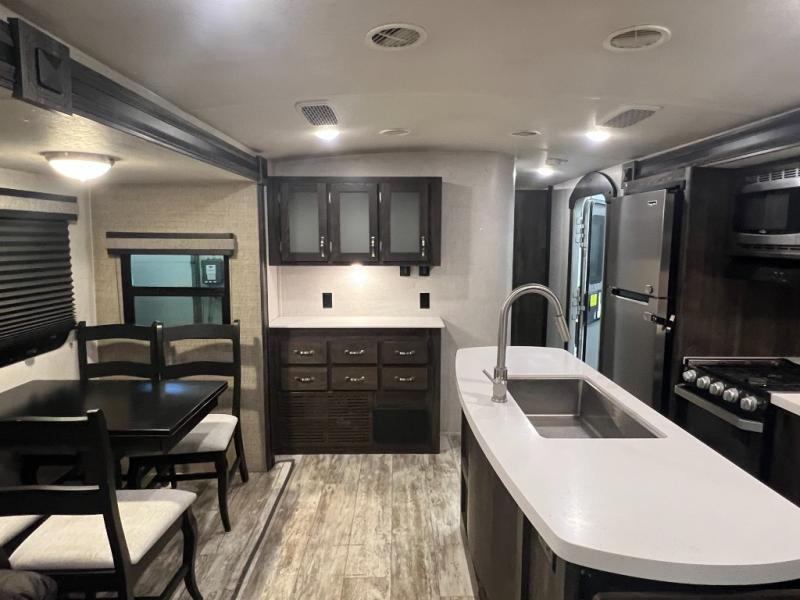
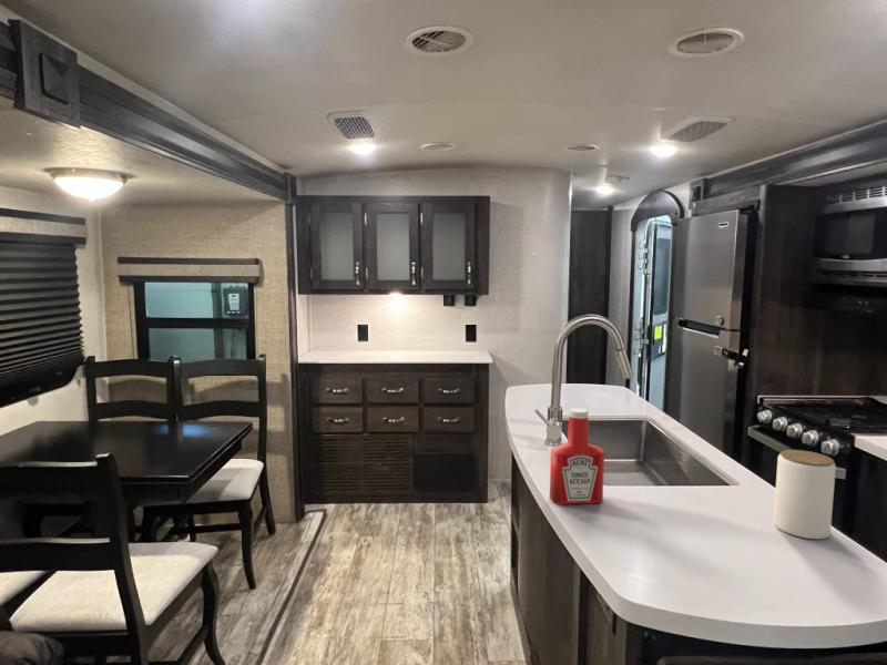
+ jar (803, 492)
+ soap bottle (577, 454)
